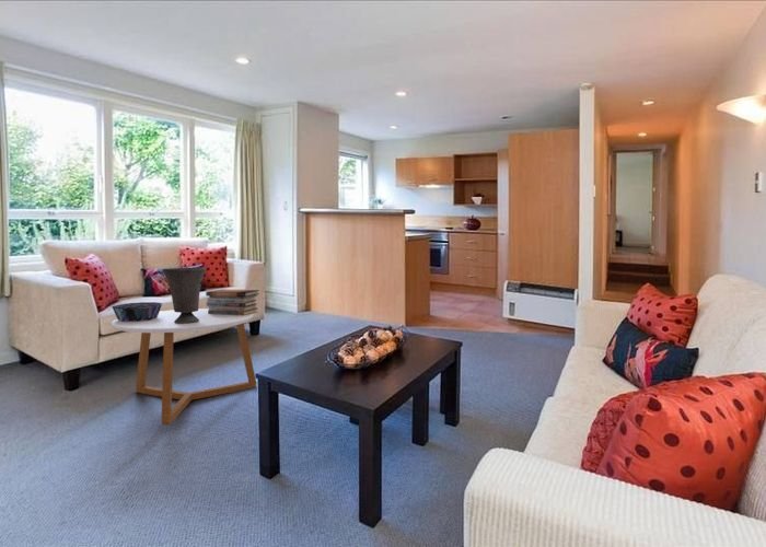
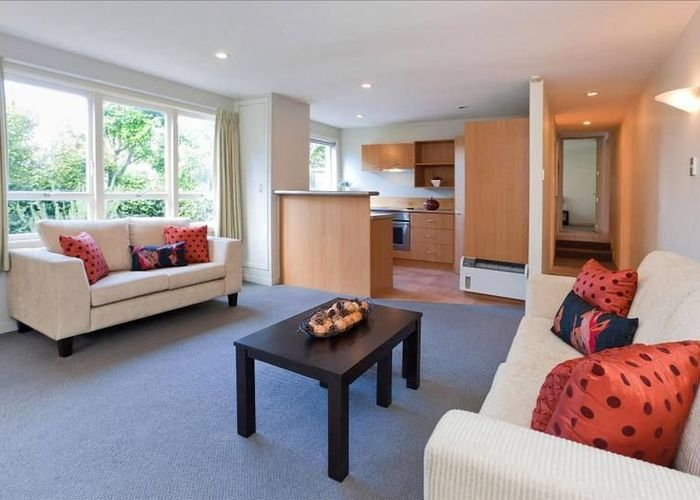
- vase (185, 294)
- book stack (232, 301)
- coffee table (172, 359)
- decorative bowl (138, 311)
